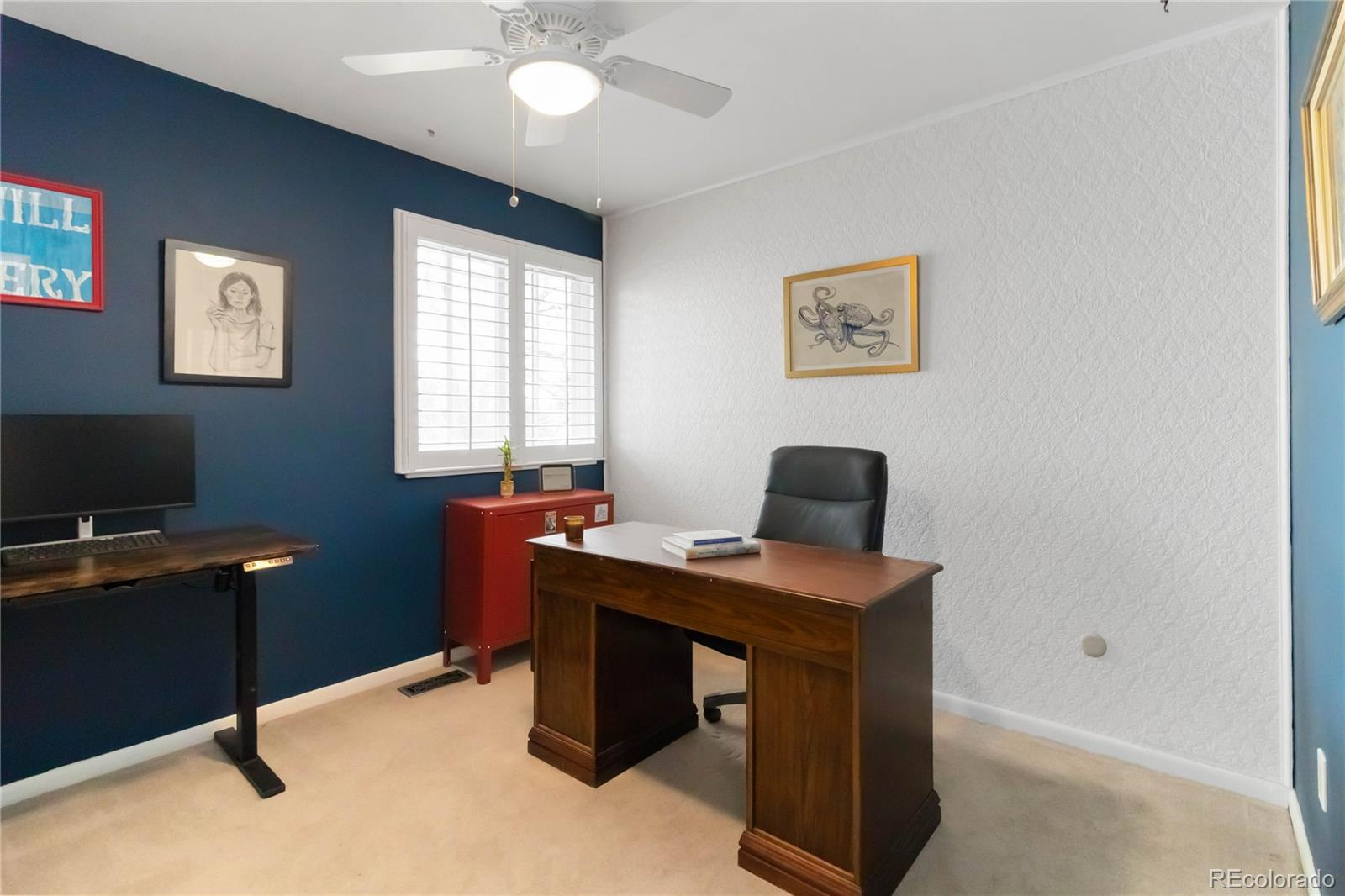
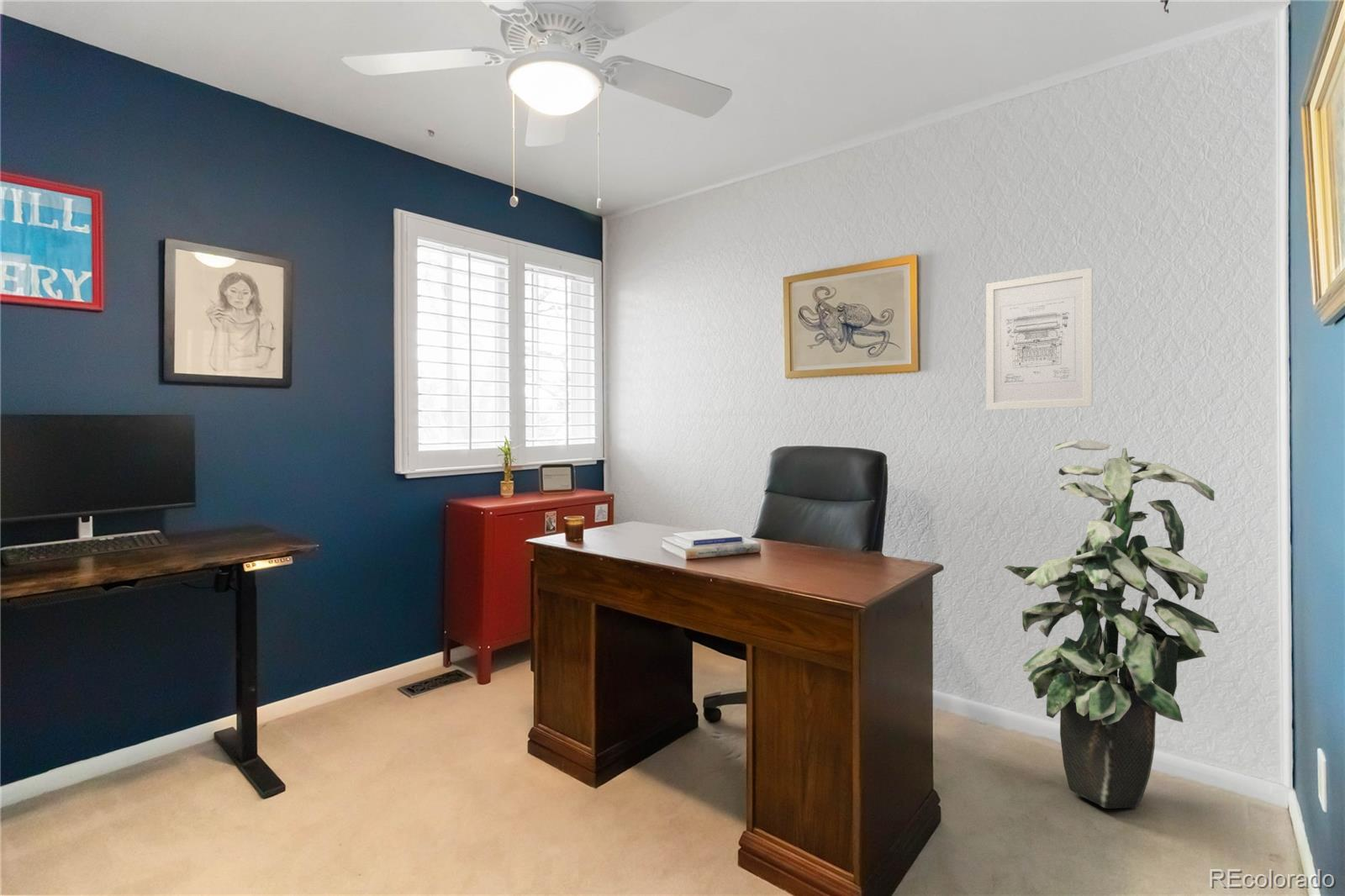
+ indoor plant (1103, 615)
+ wall art (1036, 342)
